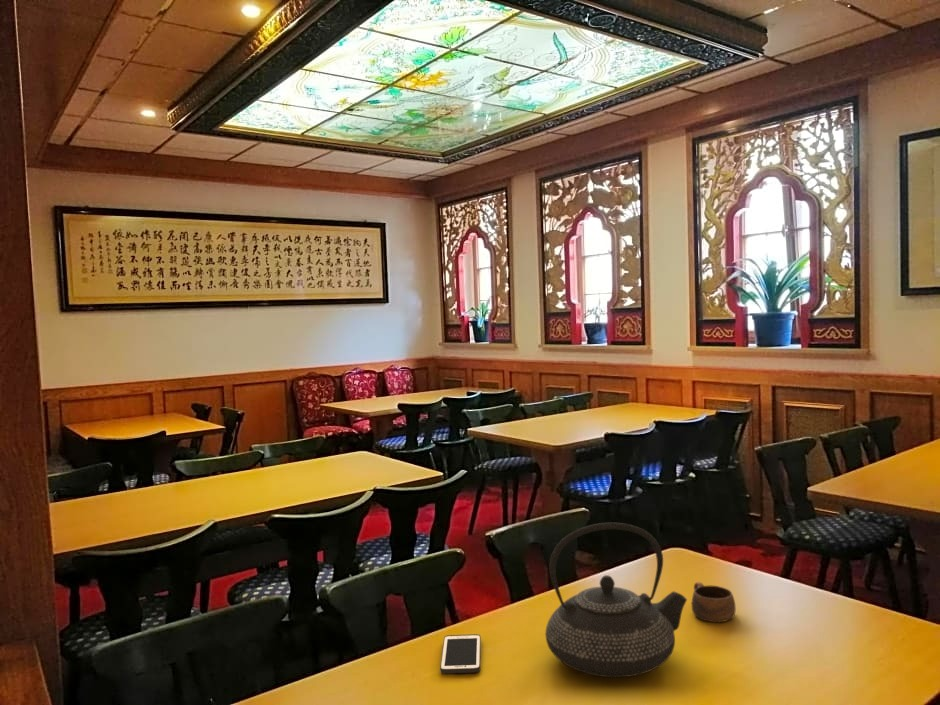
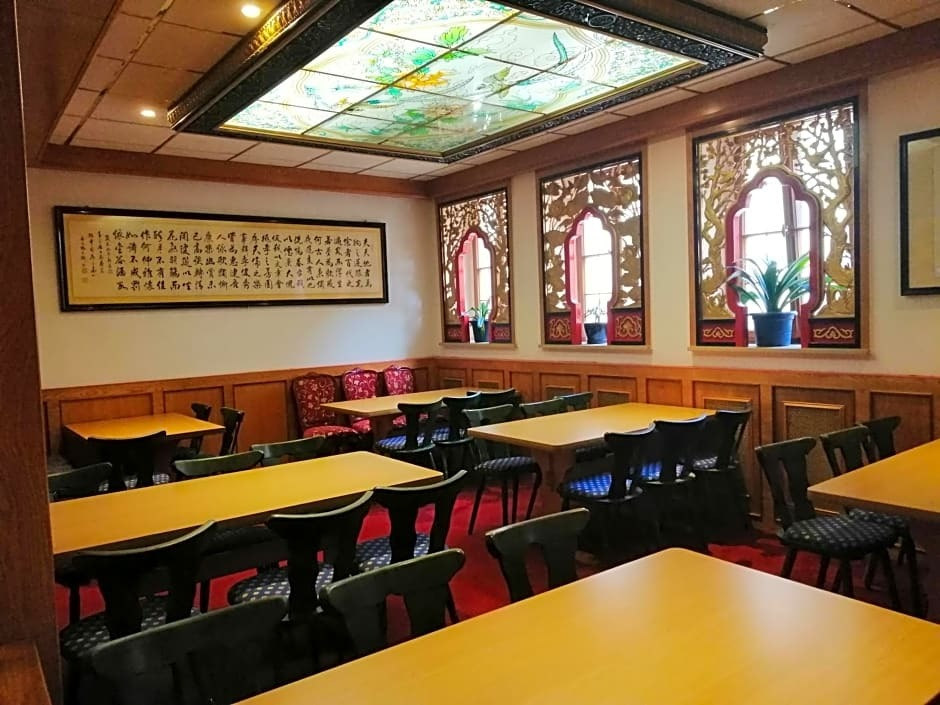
- cell phone (461, 653)
- cup (711, 600)
- teapot (616, 590)
